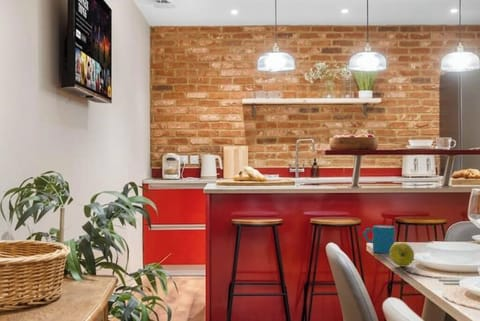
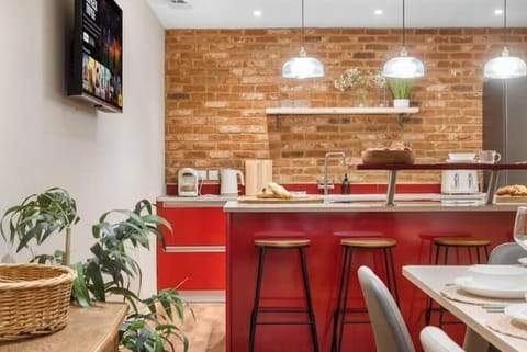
- apple (401, 254)
- mug (378, 238)
